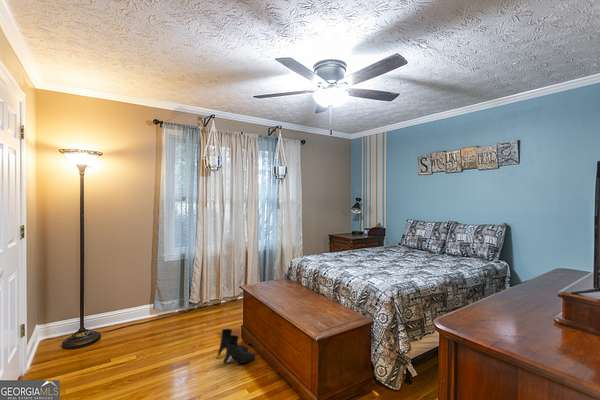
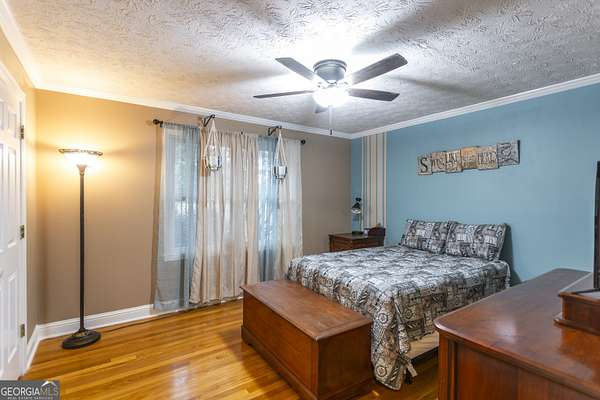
- boots (236, 344)
